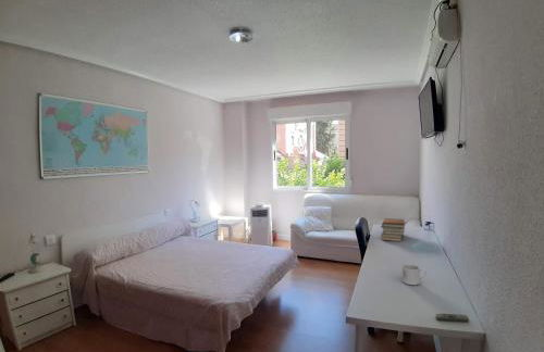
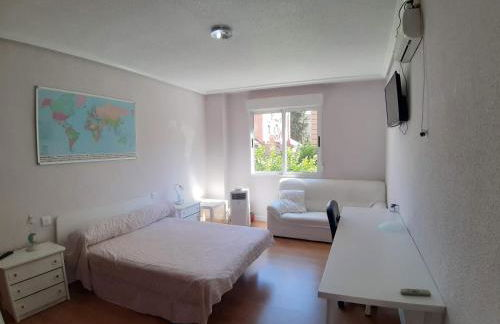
- mug (413, 275)
- book stack (393, 229)
